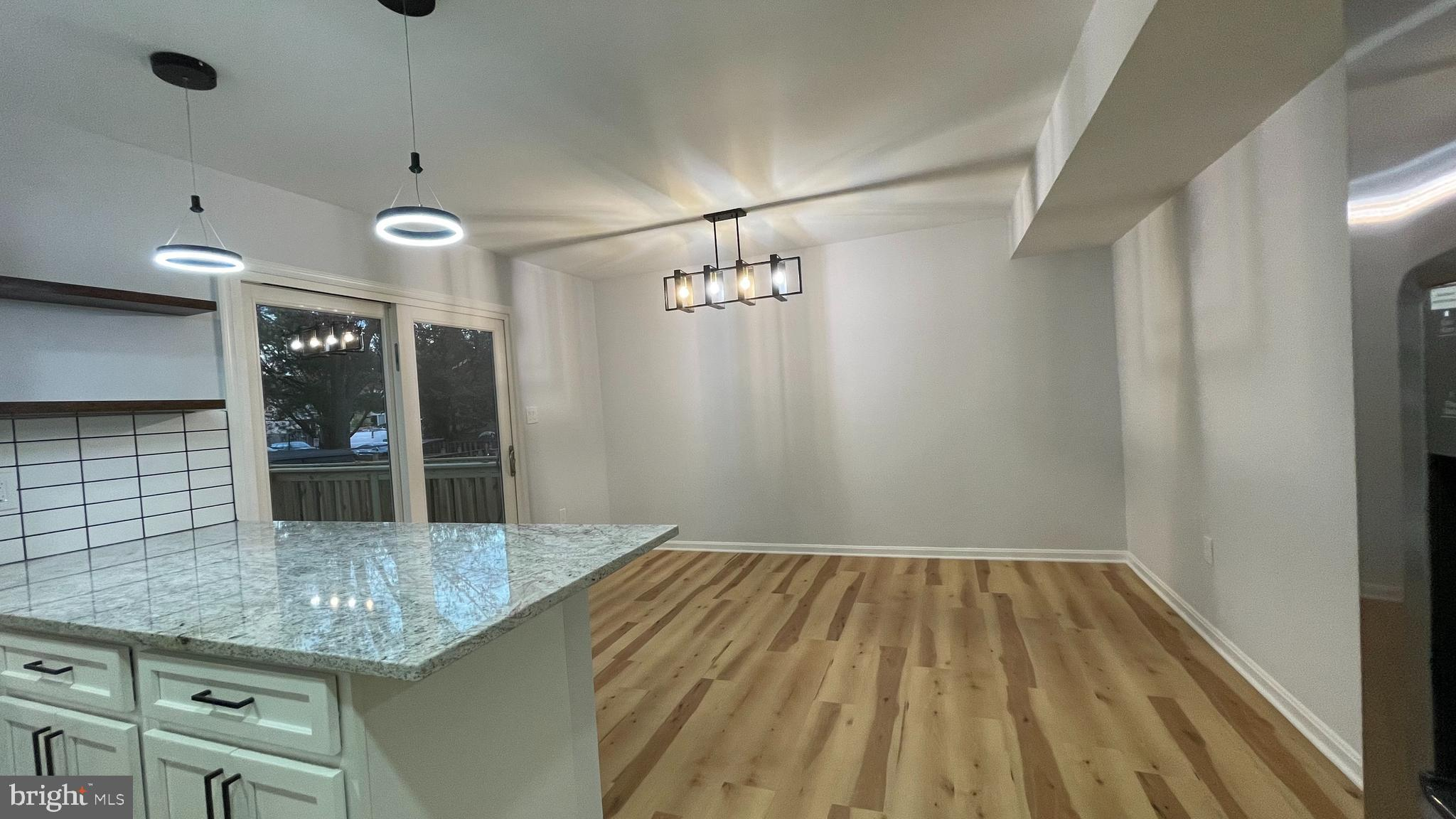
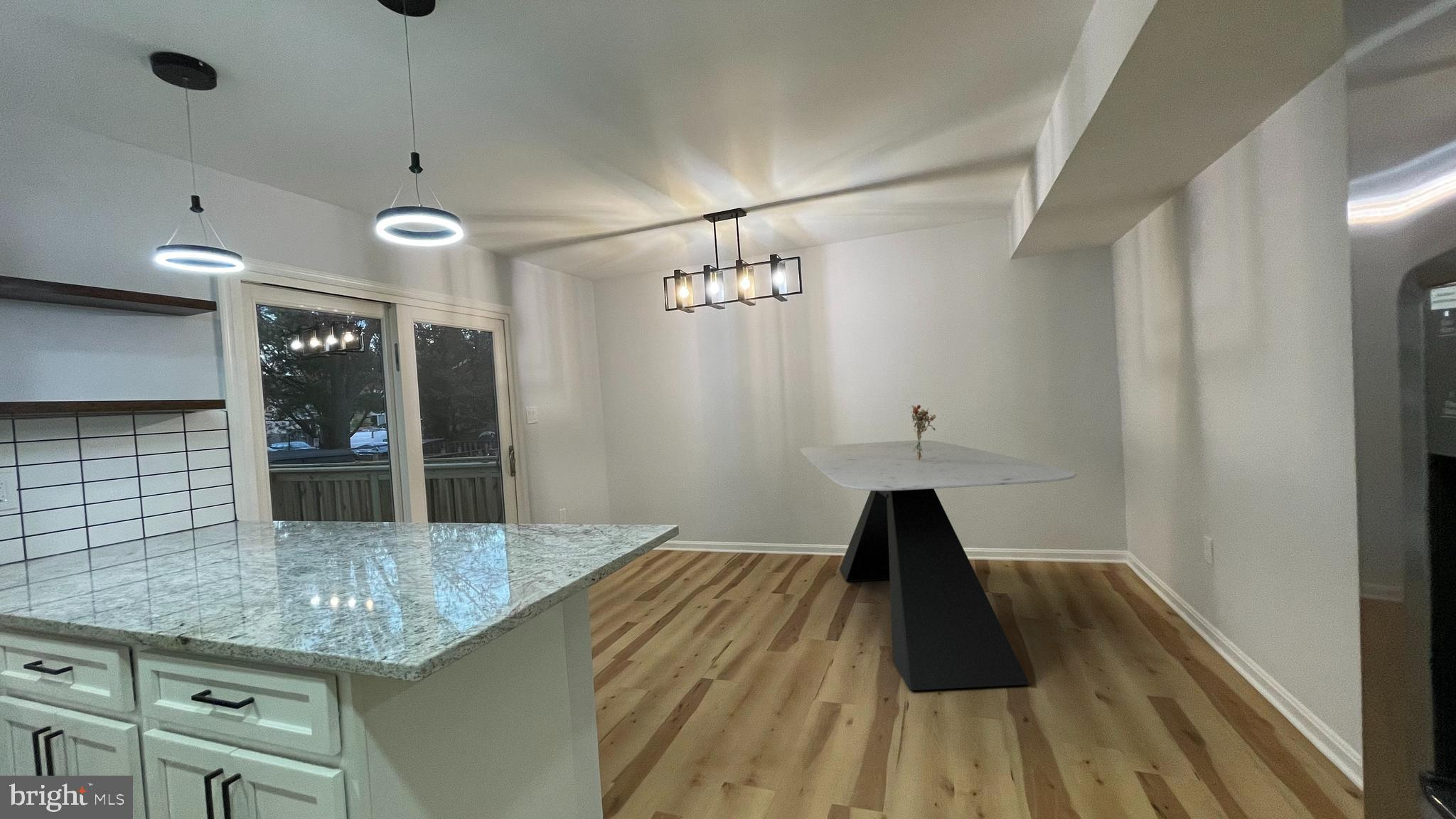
+ bouquet (922, 432)
+ dining table (905, 535)
